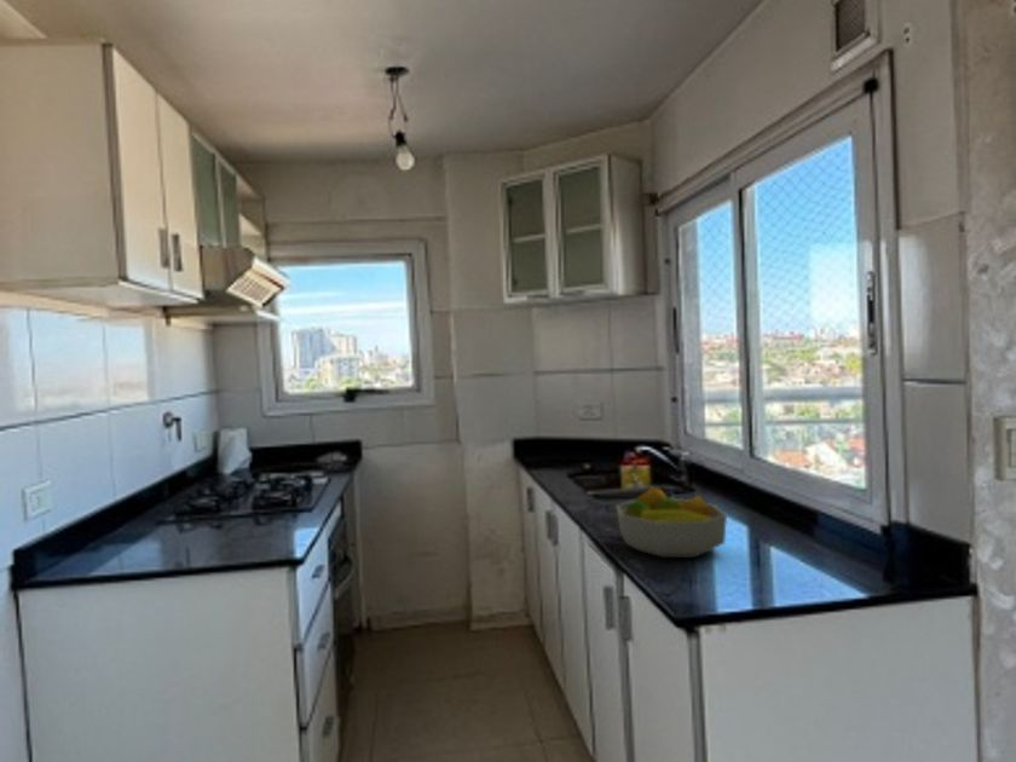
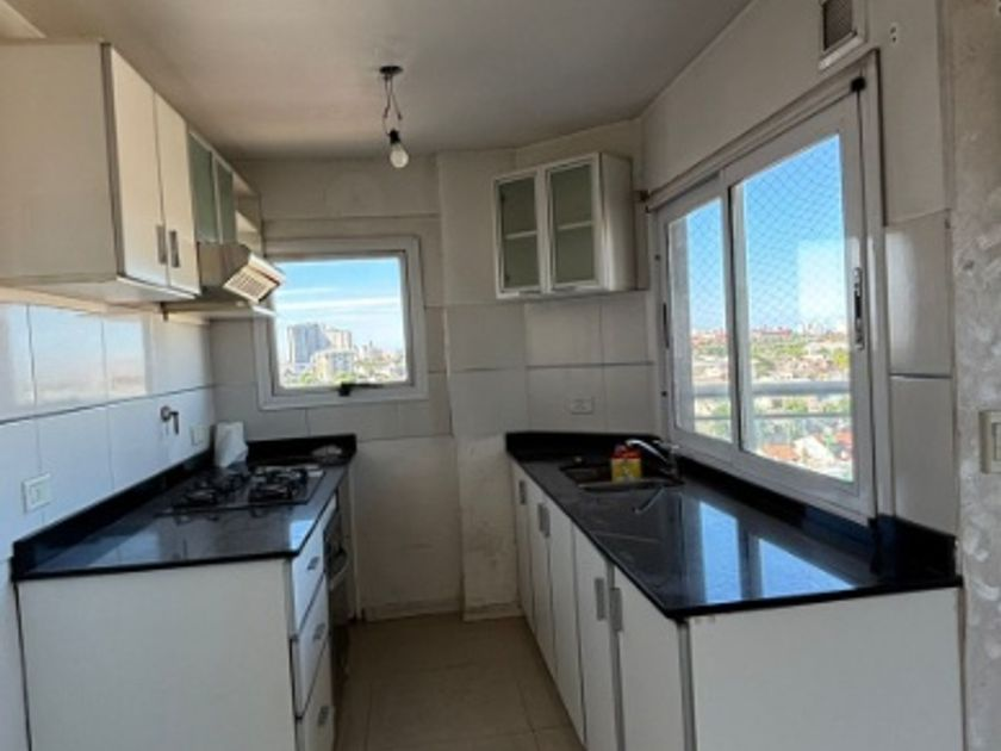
- fruit bowl (669, 519)
